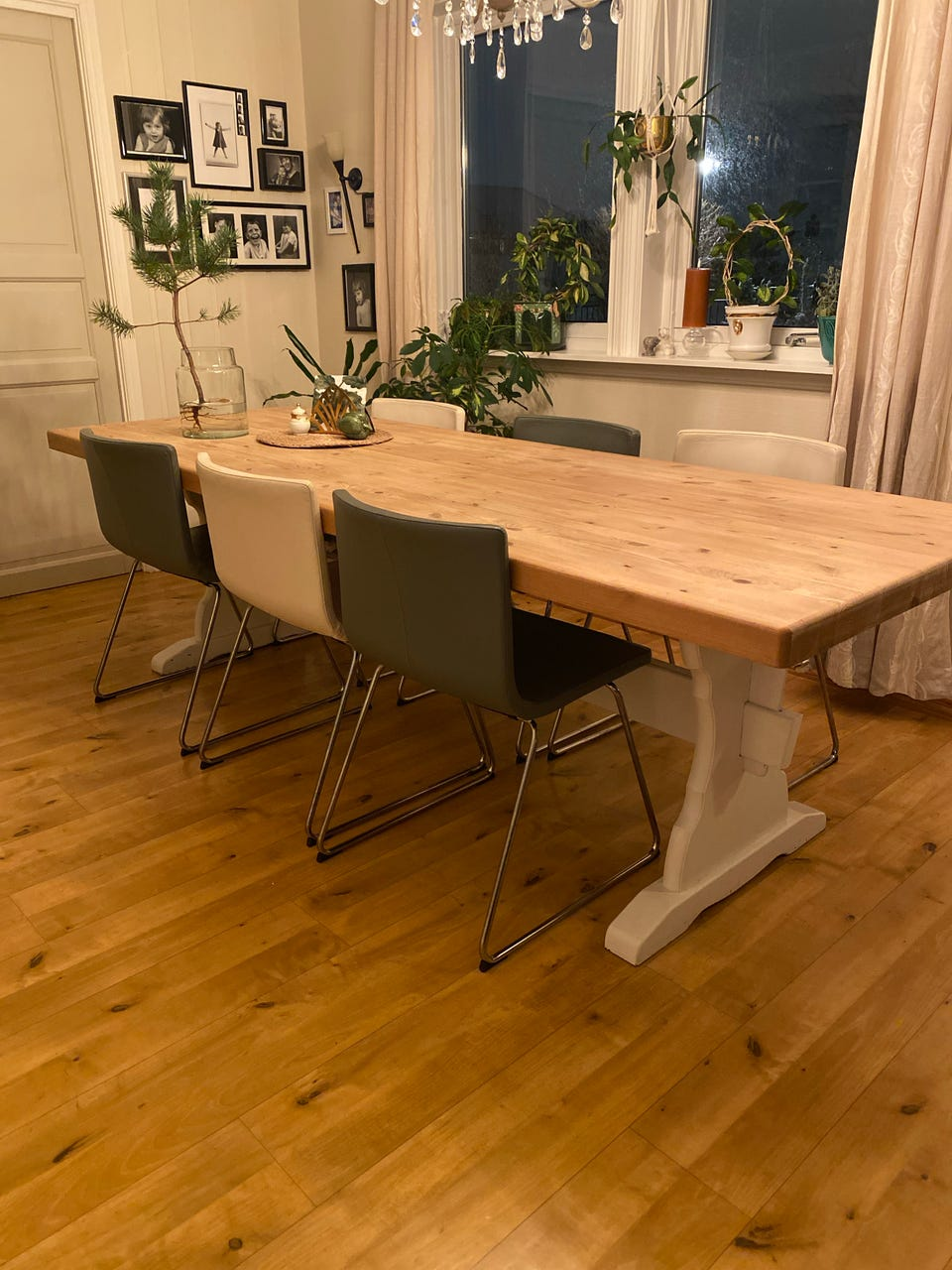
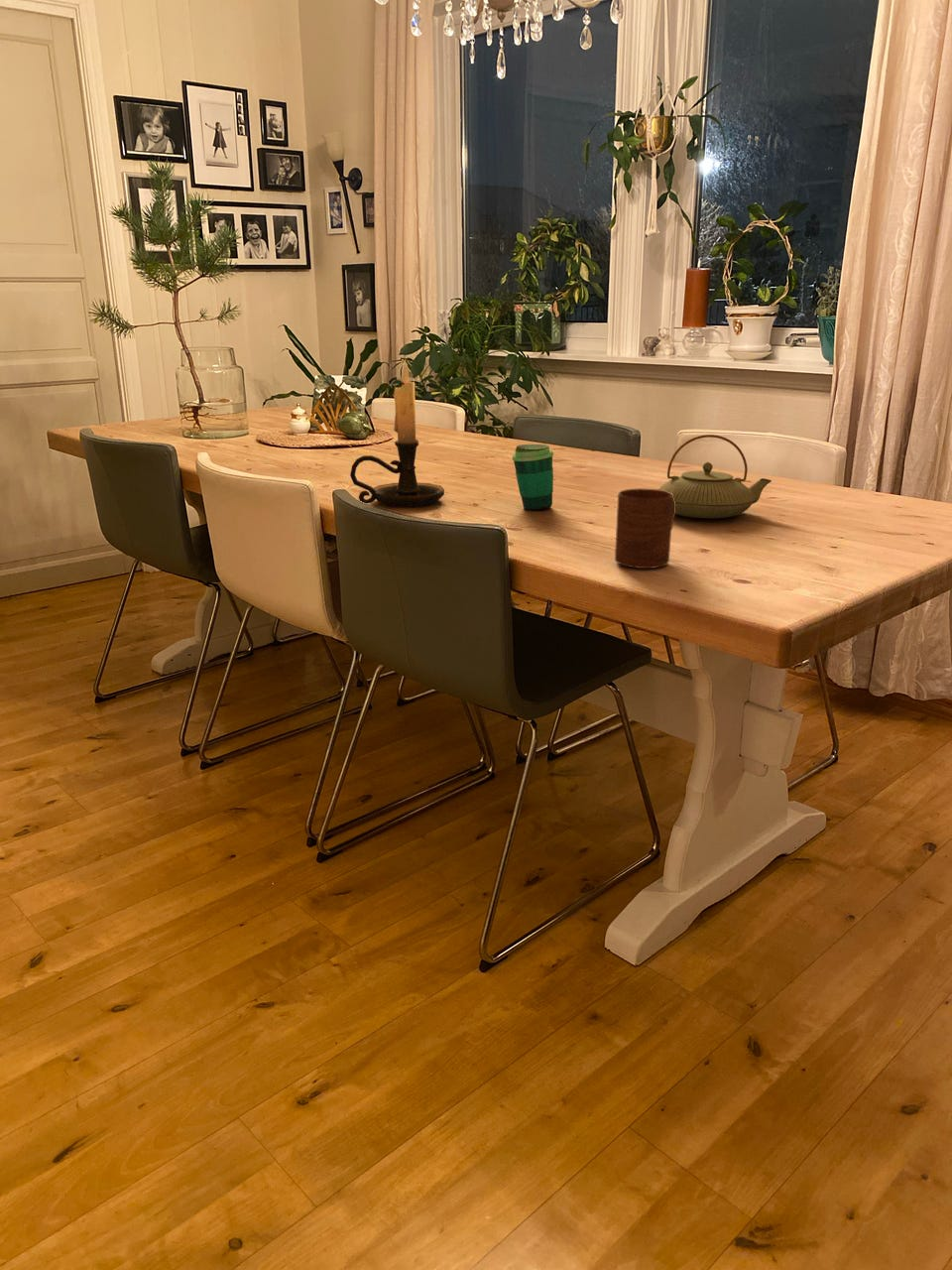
+ teapot (713, 474)
+ candle holder (395, 431)
+ cup (646, 526)
+ cup (533, 477)
